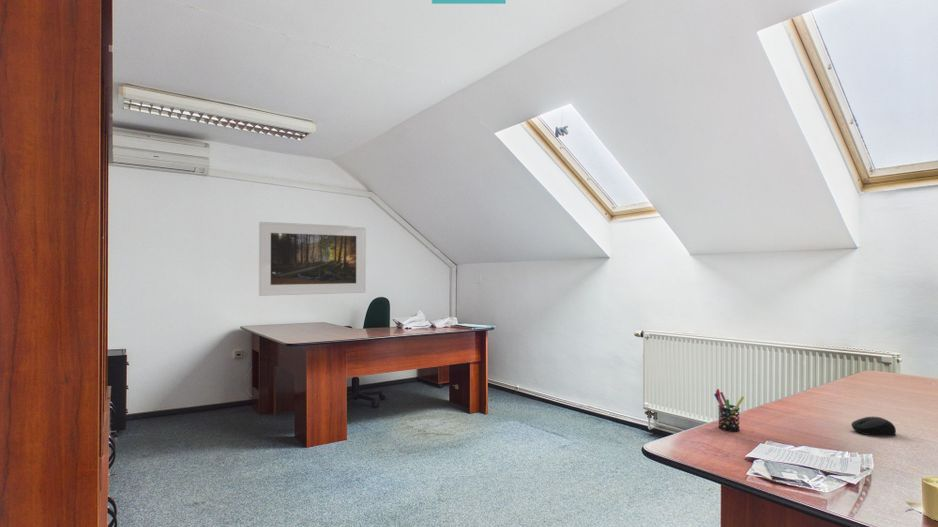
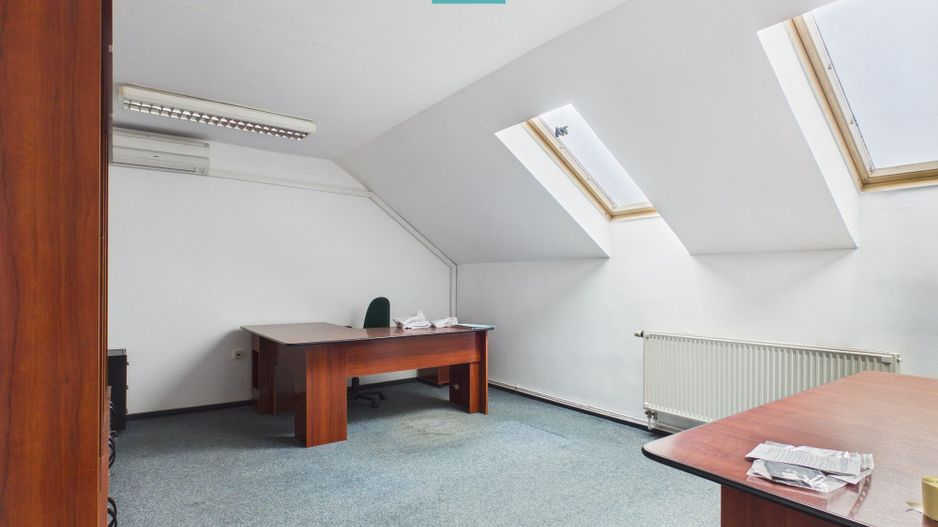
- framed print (315, 259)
- pen holder (727, 410)
- computer mouse (873, 425)
